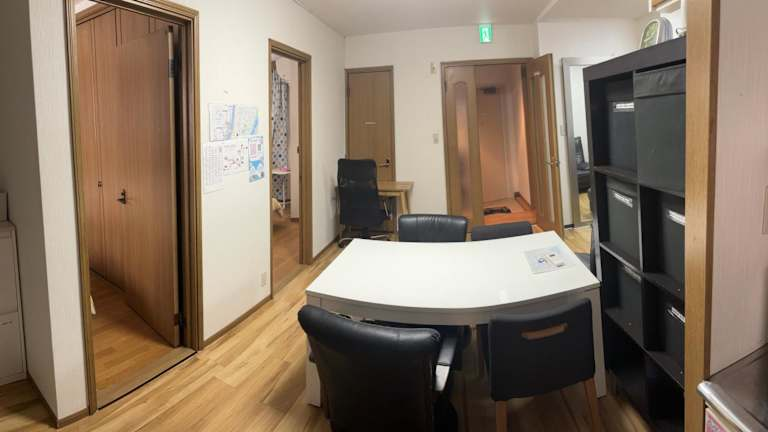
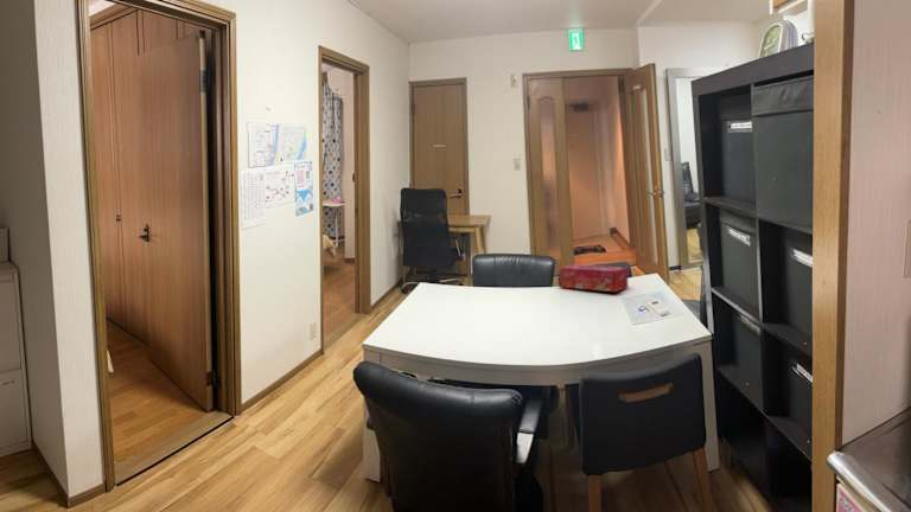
+ tissue box (593, 277)
